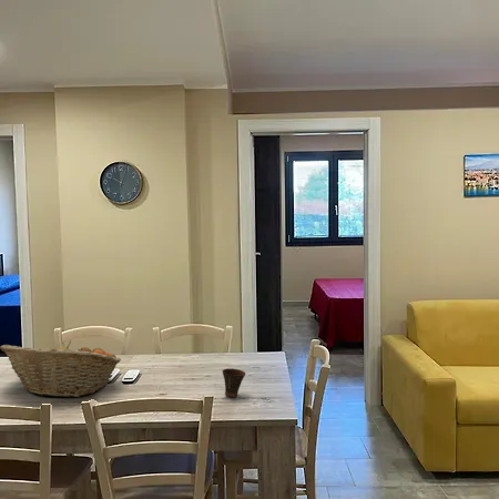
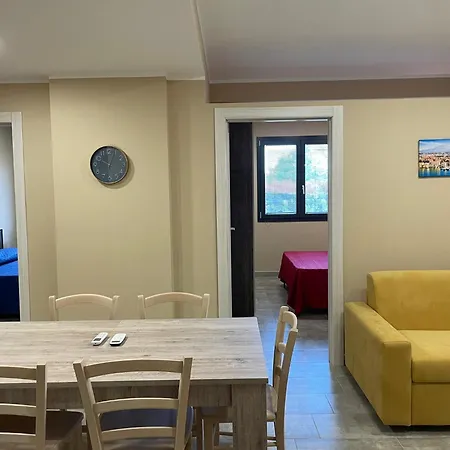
- cup (234, 383)
- fruit basket (61, 363)
